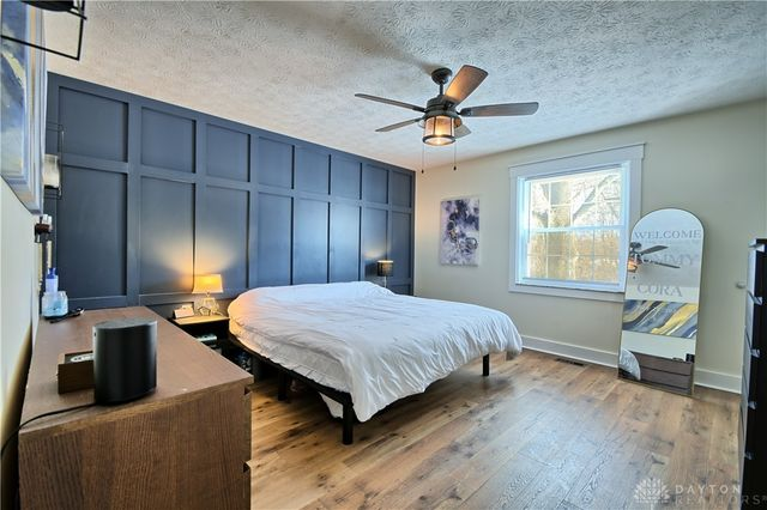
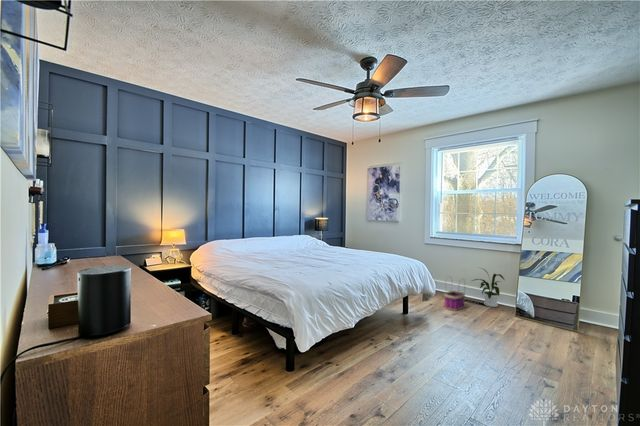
+ house plant (489, 287)
+ basket (454, 292)
